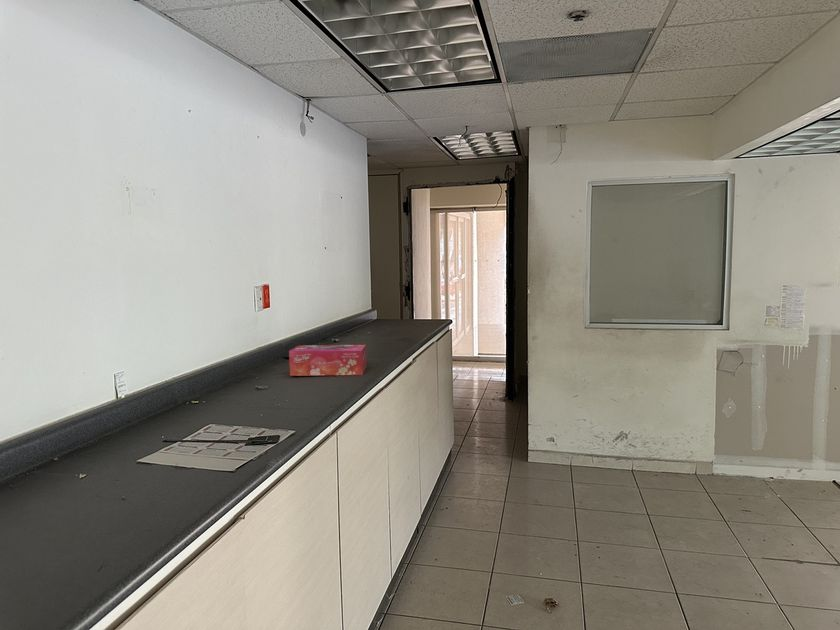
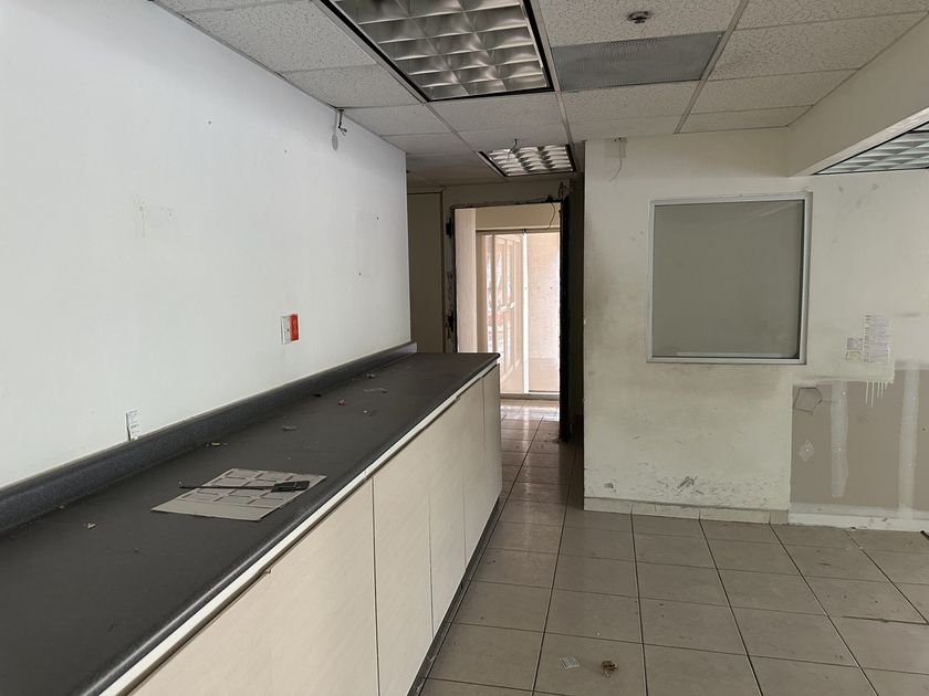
- tissue box (329, 359)
